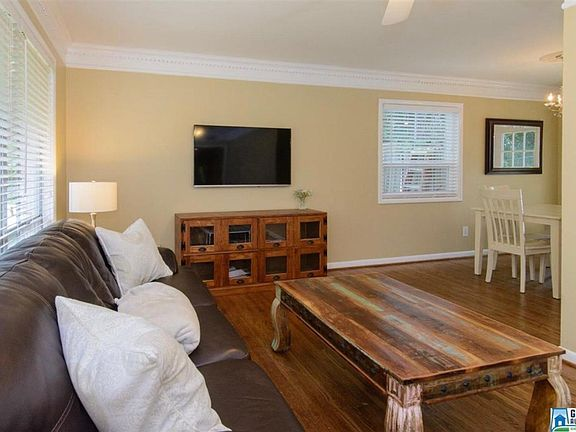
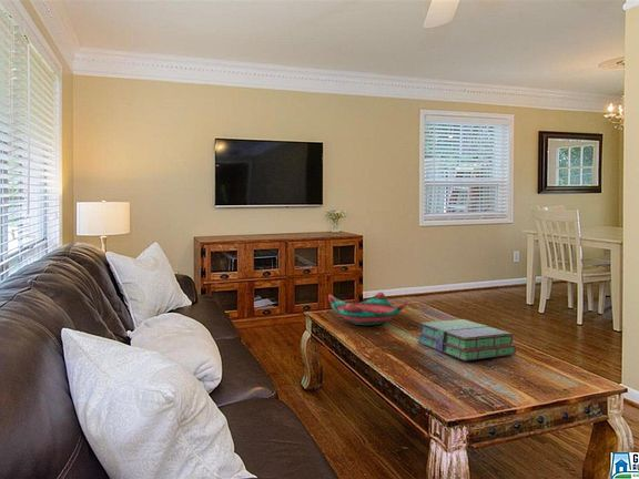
+ stack of books (464, 337)
+ decorative bowl (366, 309)
